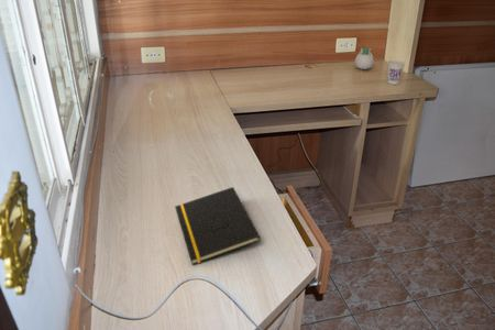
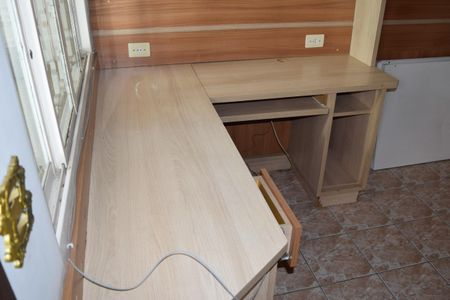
- cup (394, 73)
- succulent planter (364, 57)
- notepad (215, 222)
